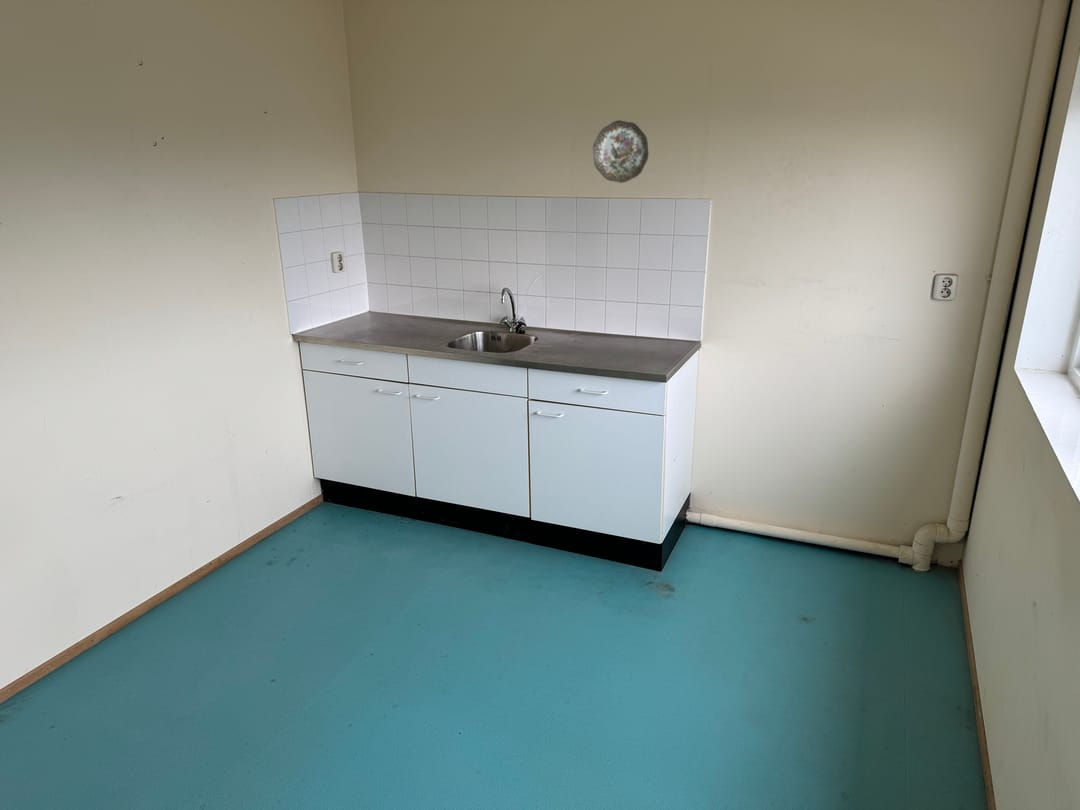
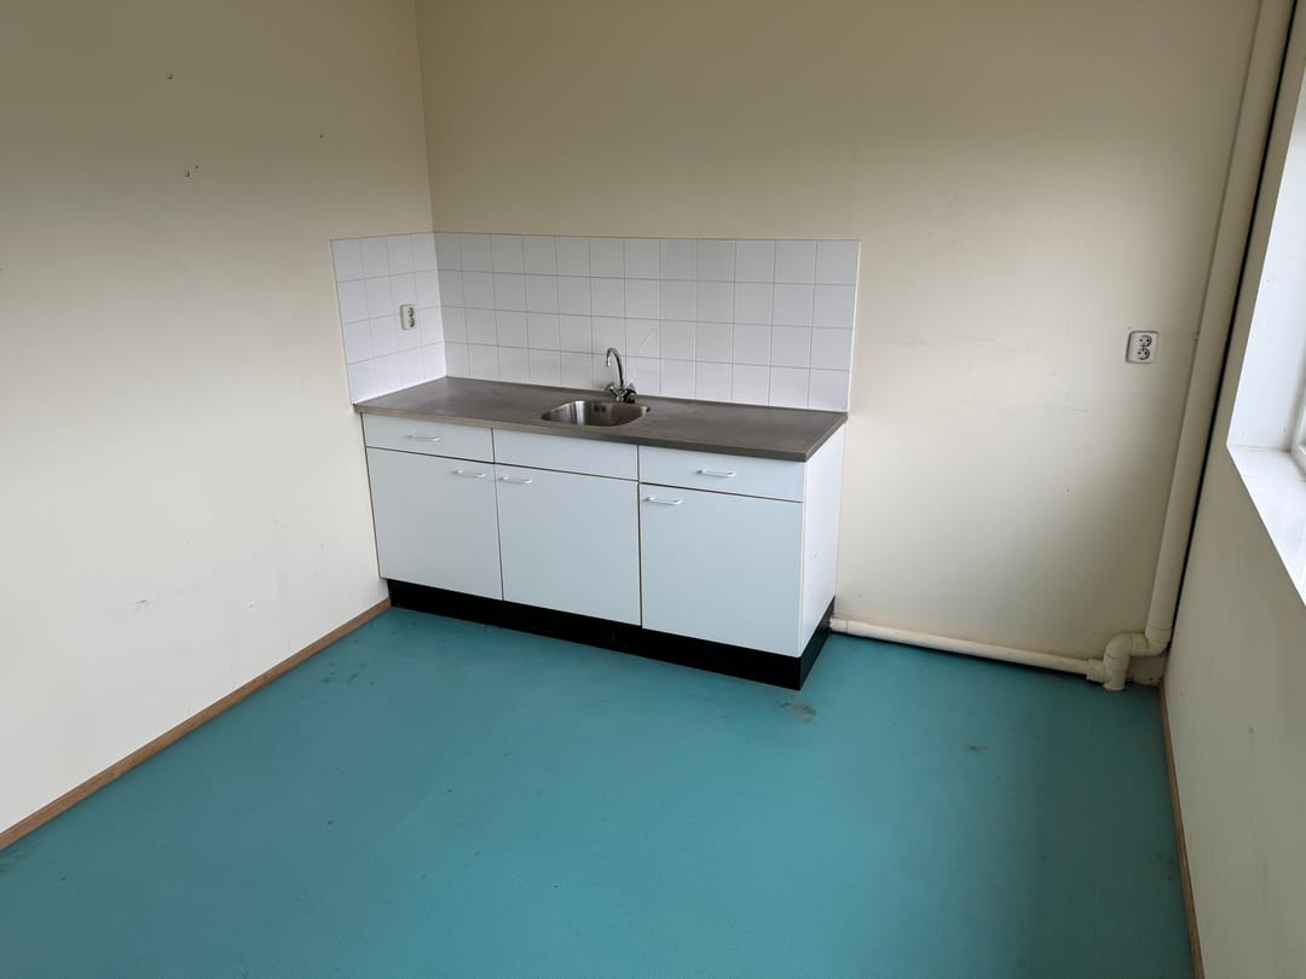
- decorative plate (621, 151)
